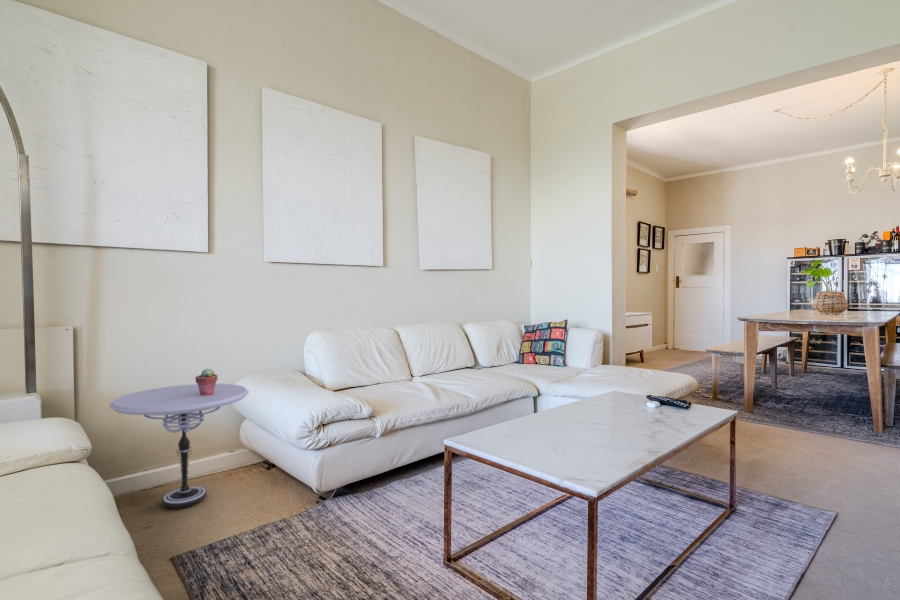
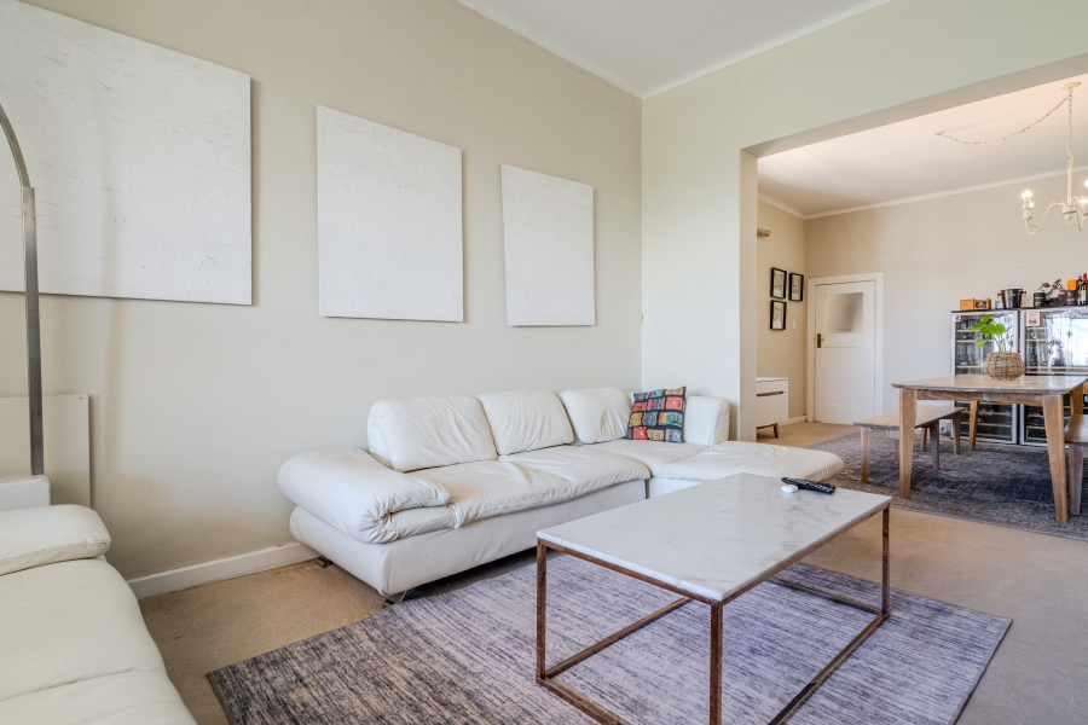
- side table (184, 448)
- potted succulent (206, 380)
